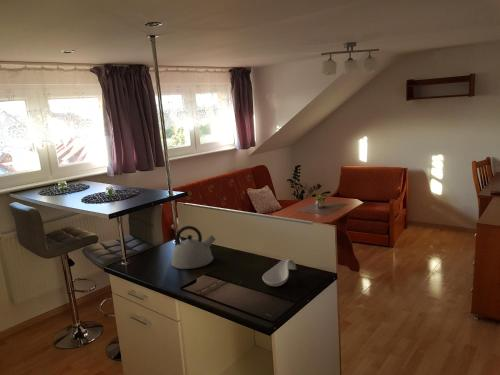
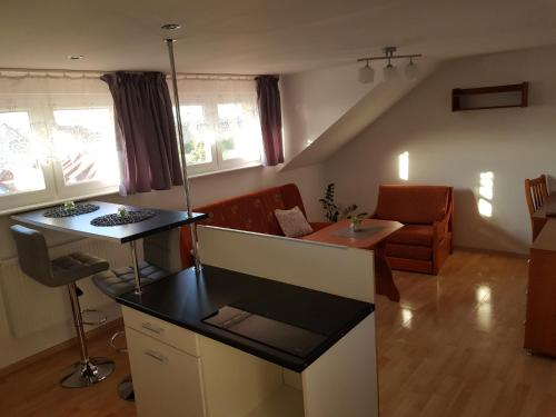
- kettle (192, 243)
- spoon rest (280, 271)
